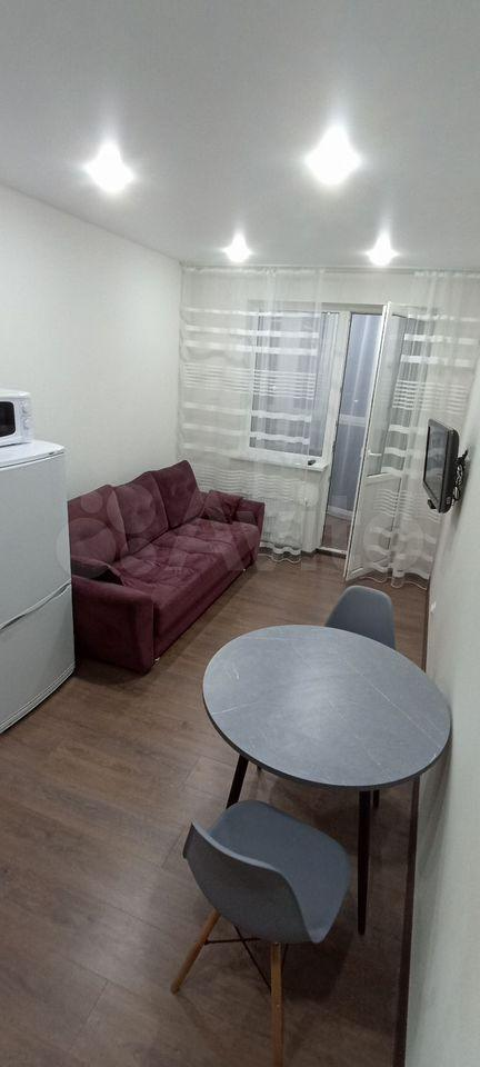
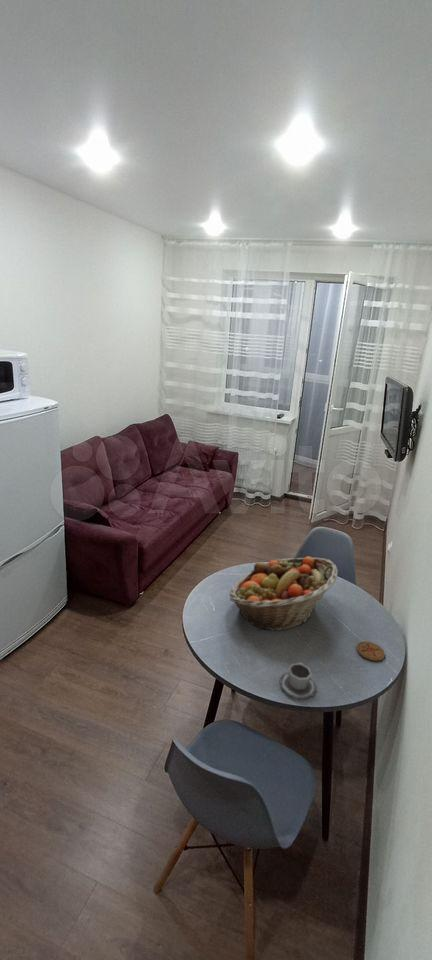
+ coaster (370, 650)
+ cup (298, 678)
+ fruit basket (283, 587)
